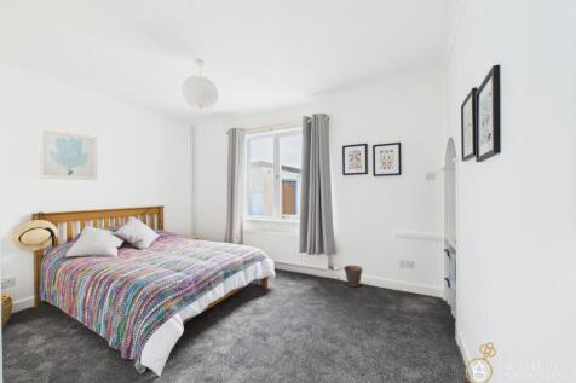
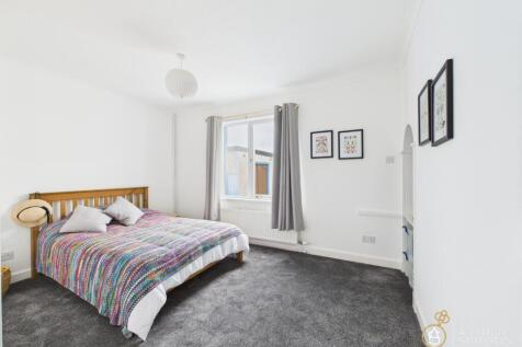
- wall art (70, 156)
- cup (352, 275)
